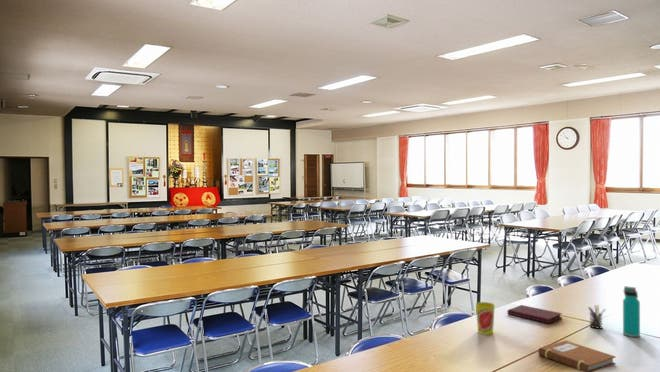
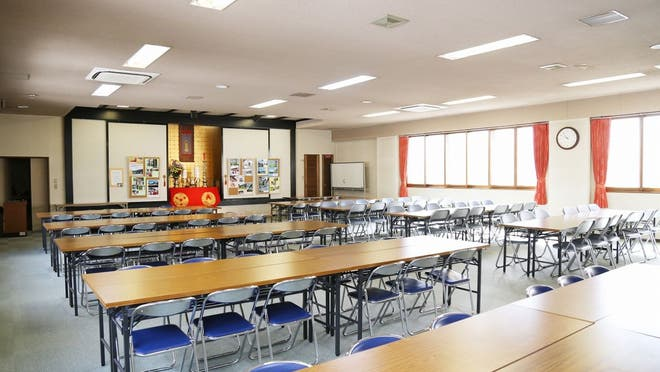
- cup (485, 318)
- pen holder (597, 315)
- water bottle (631, 311)
- book (534, 313)
- notebook (574, 355)
